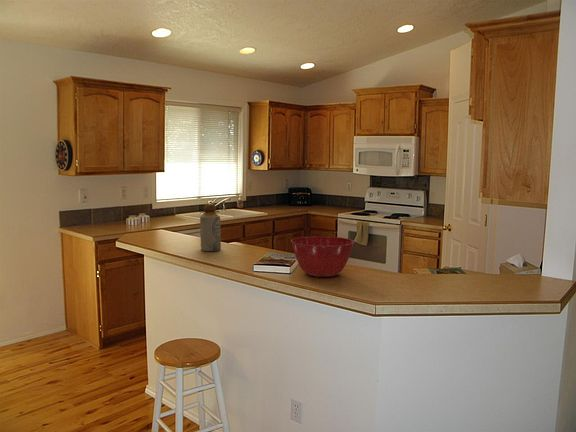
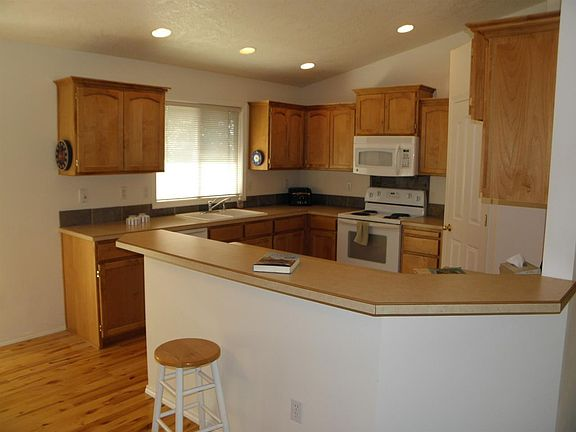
- bottle (210, 227)
- mixing bowl (321, 257)
